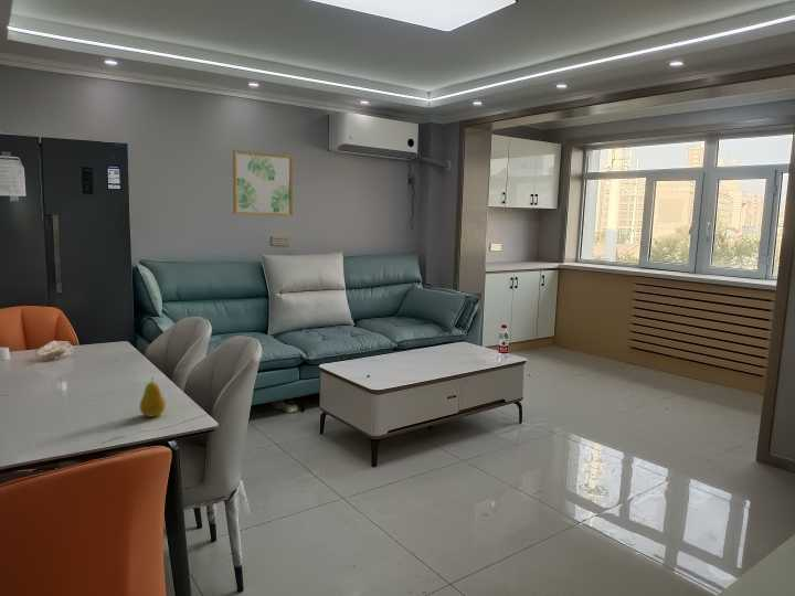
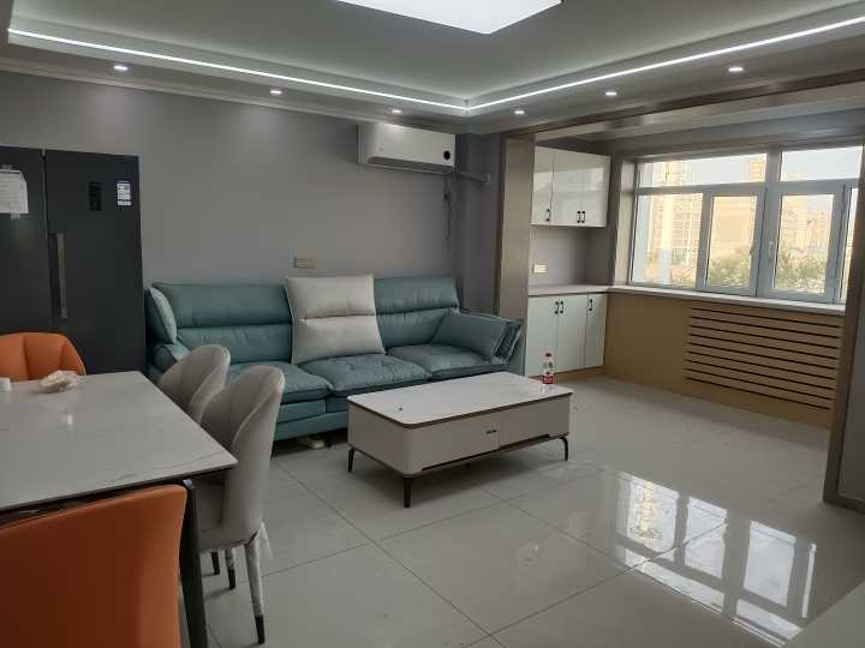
- fruit (152, 396)
- wall art (263, 184)
